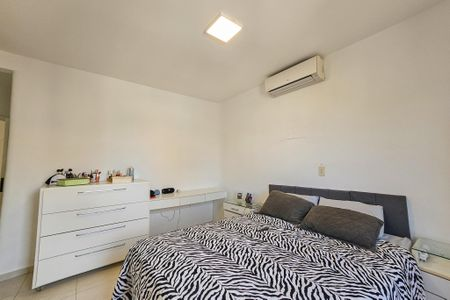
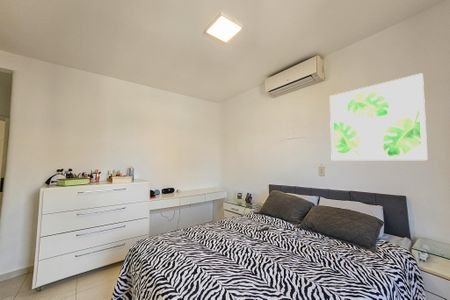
+ wall art (371, 123)
